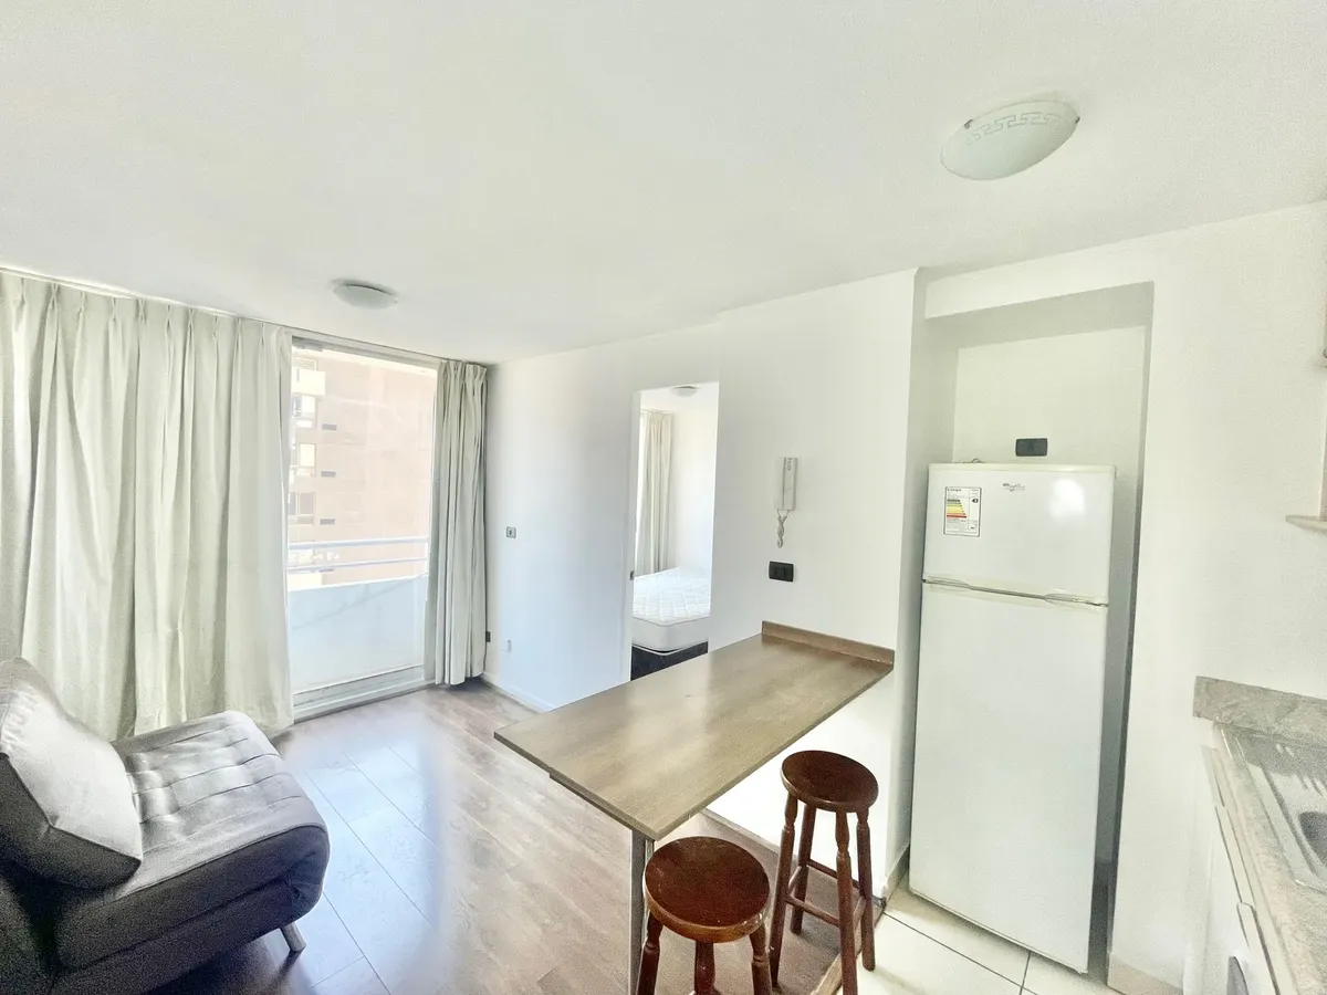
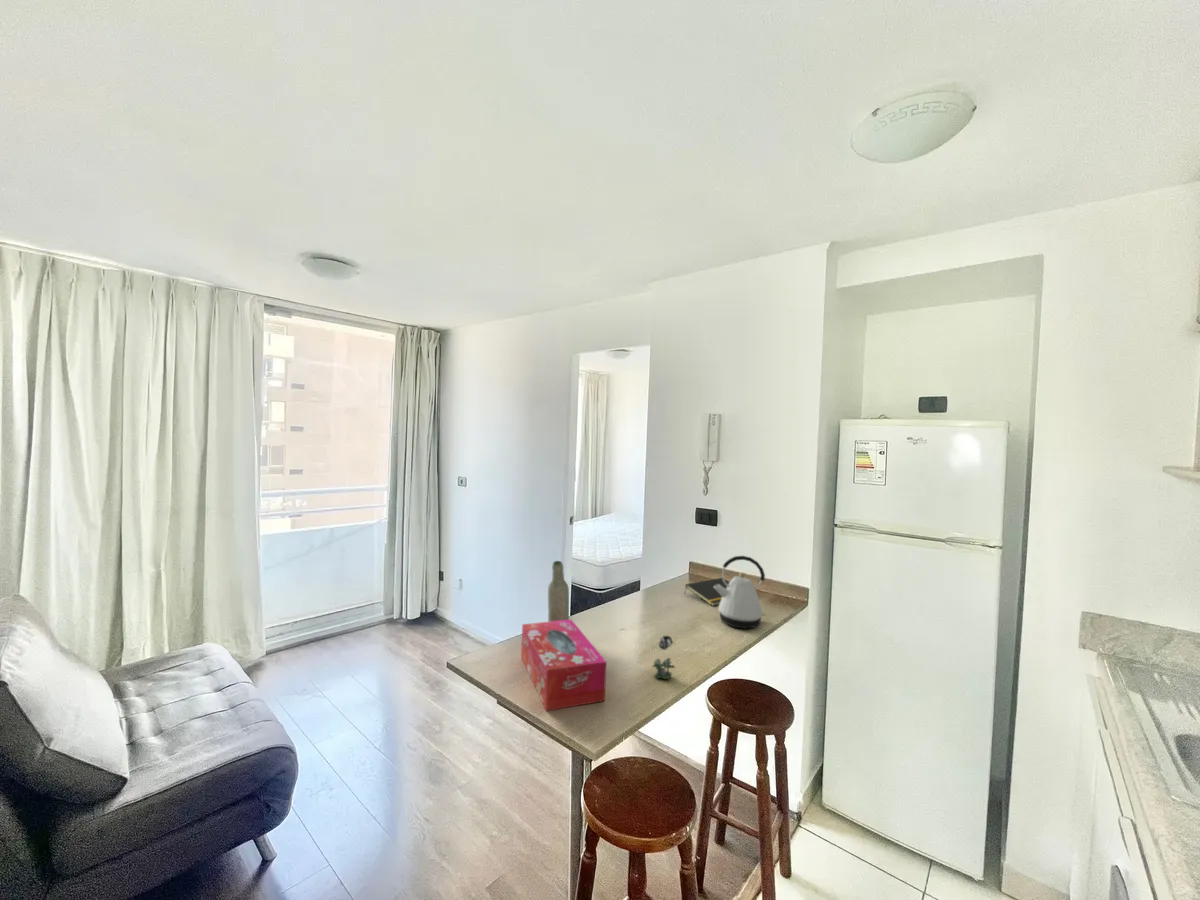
+ kettle (740, 589)
+ tissue box (560, 659)
+ notepad (717, 591)
+ bottle (559, 599)
+ flower (665, 656)
